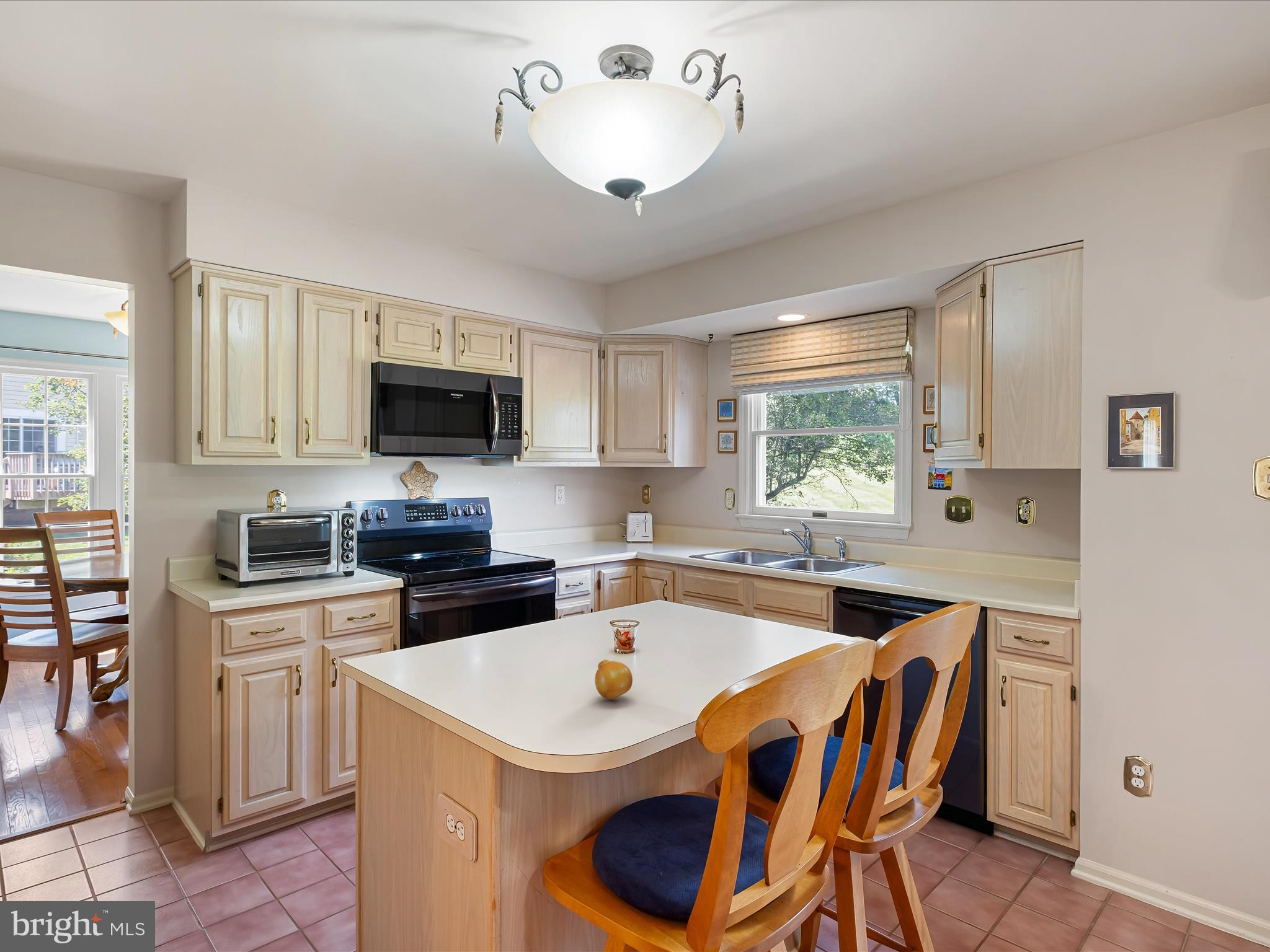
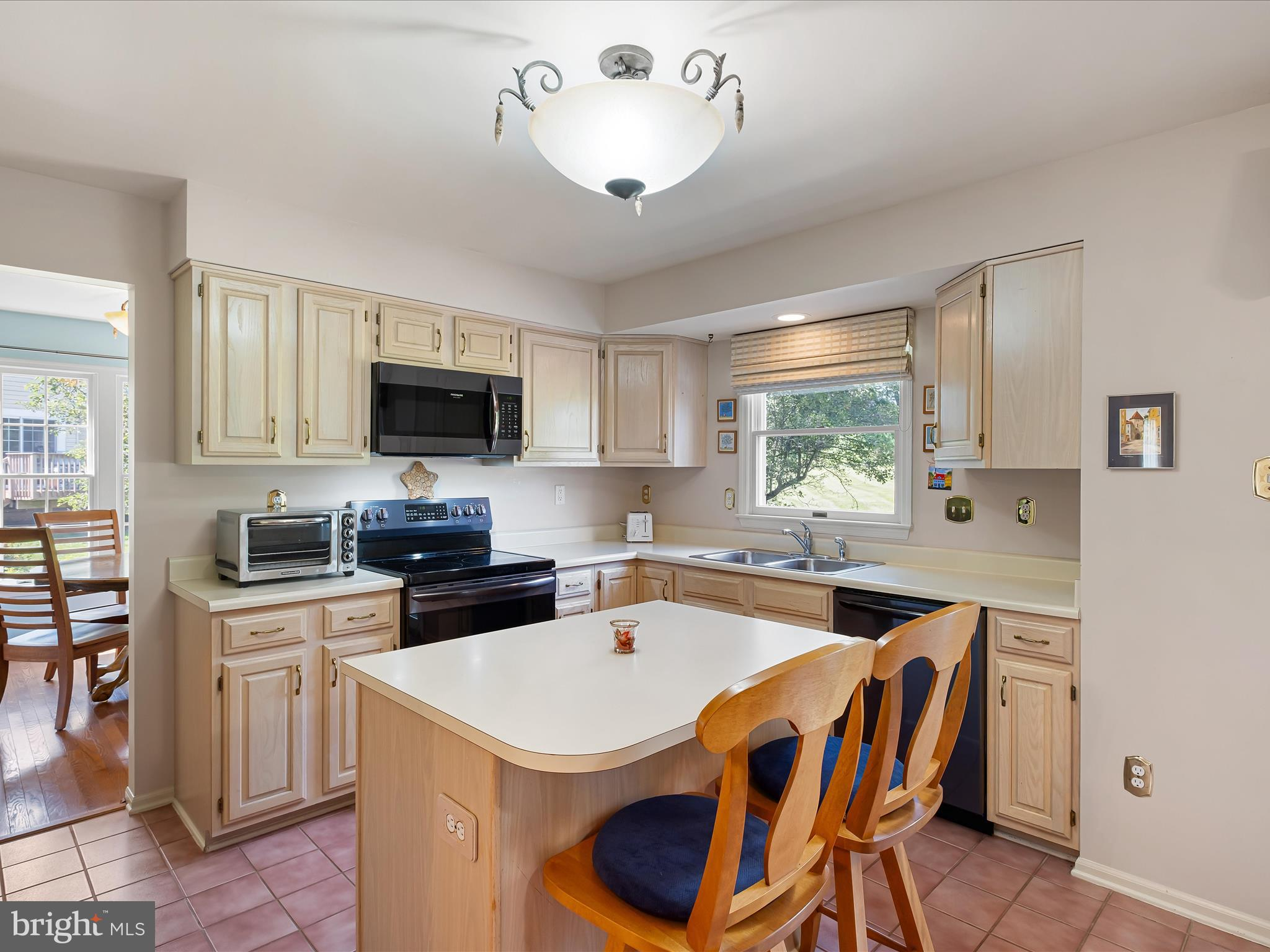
- fruit (613, 680)
